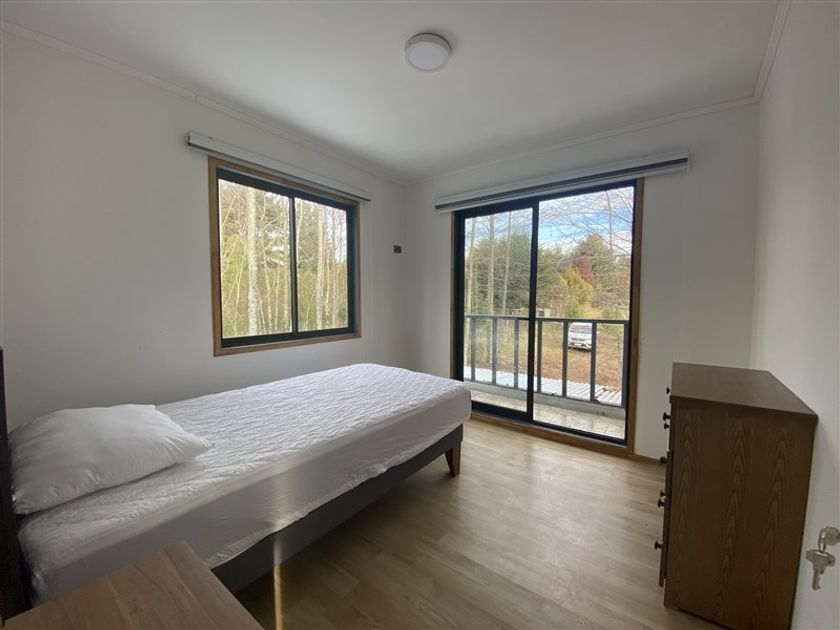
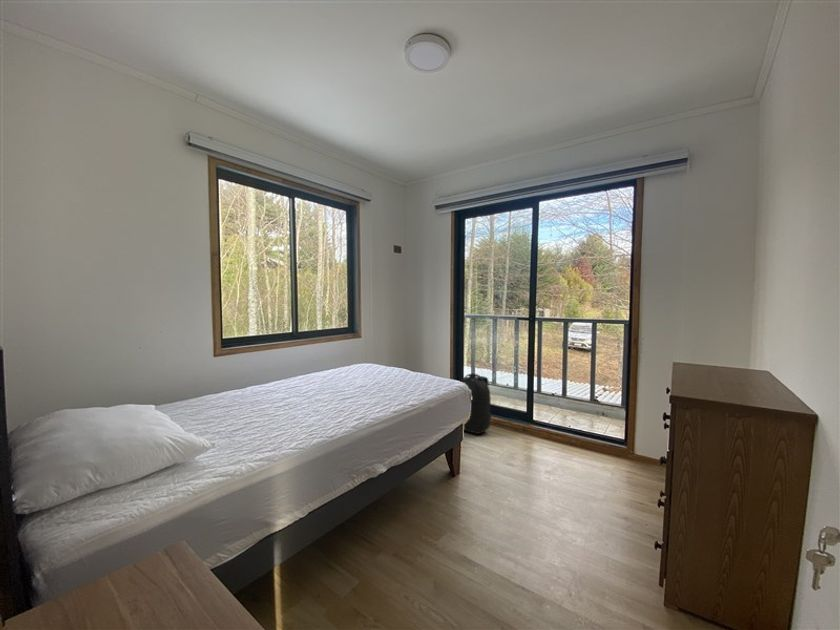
+ backpack (473, 401)
